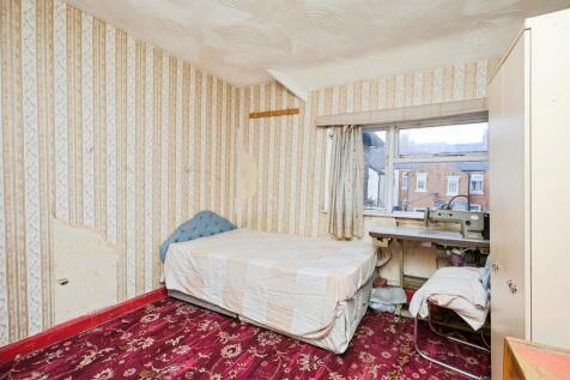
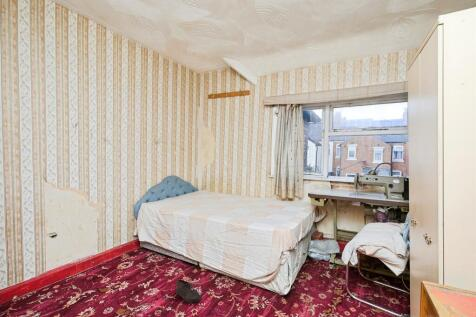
+ shoe (188, 290)
